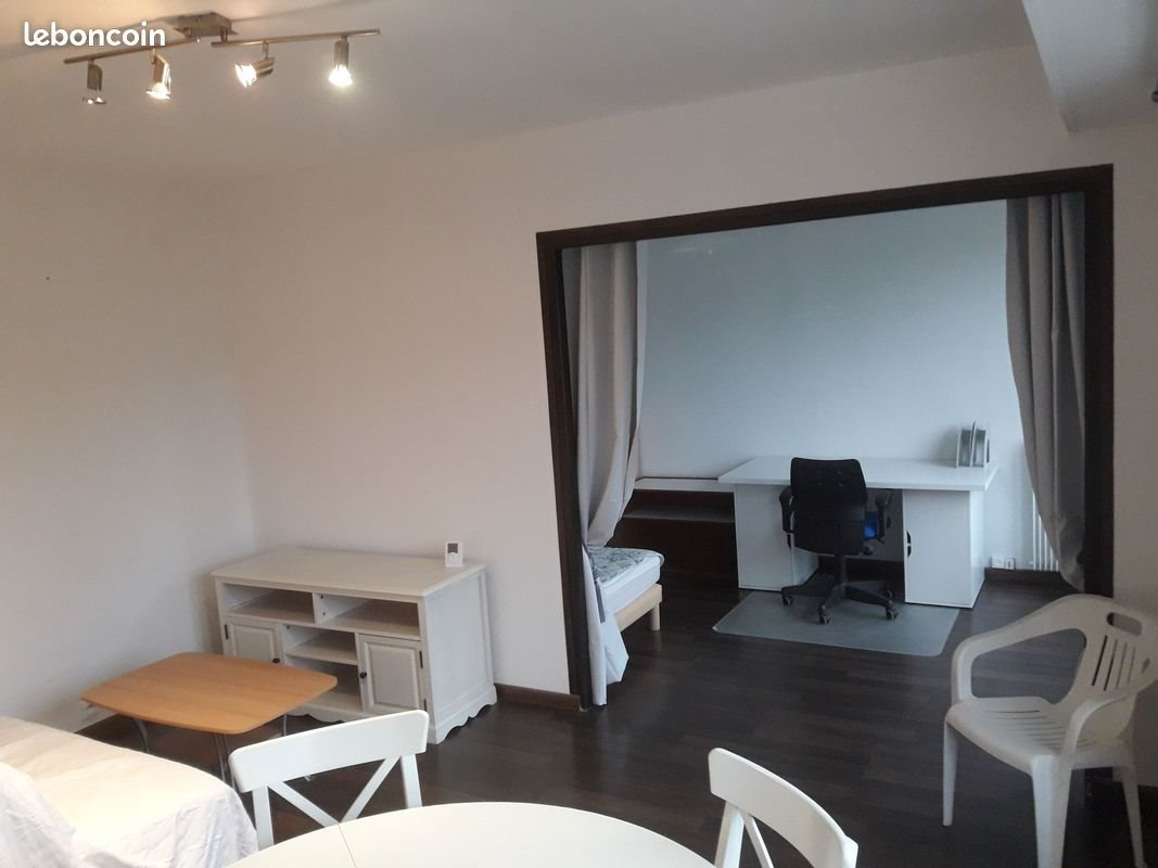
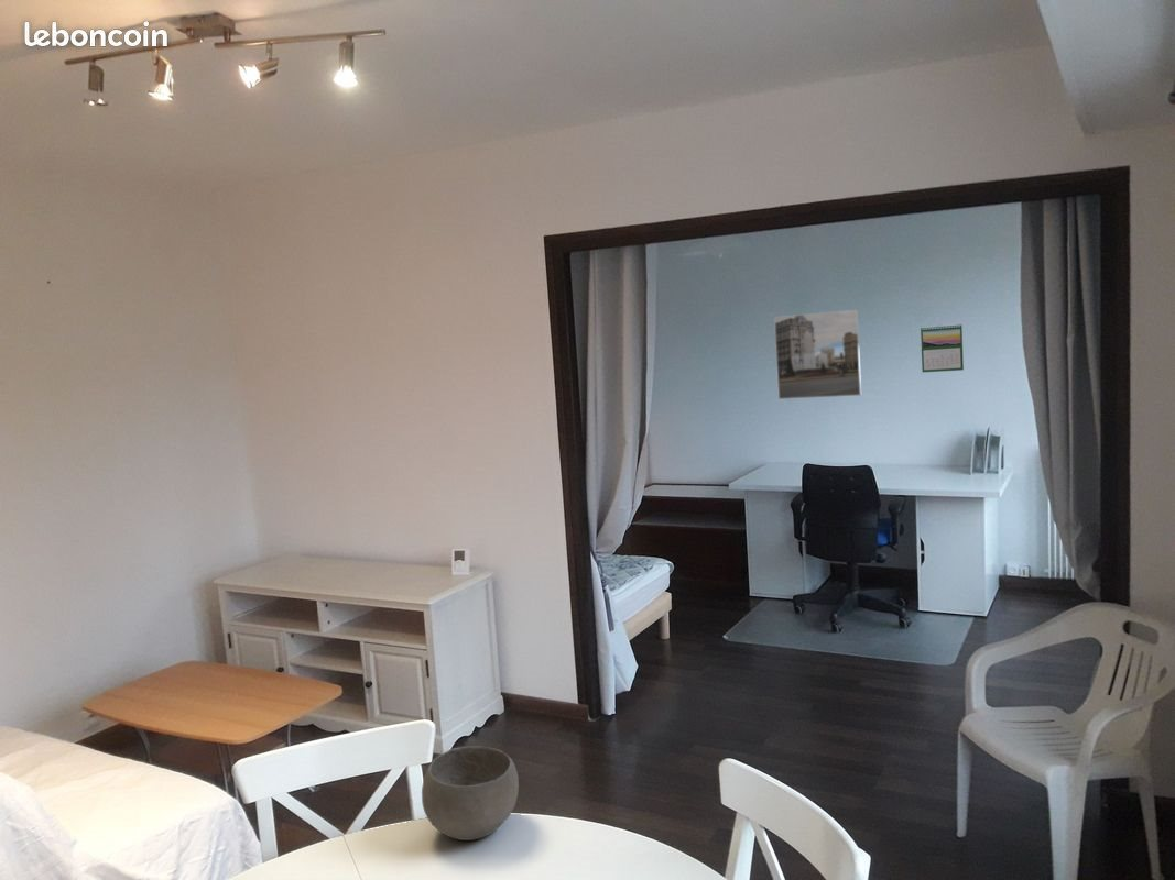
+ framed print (817, 355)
+ calendar (942, 348)
+ bowl (470, 794)
